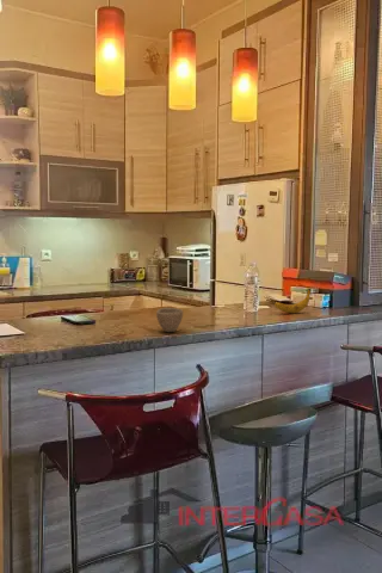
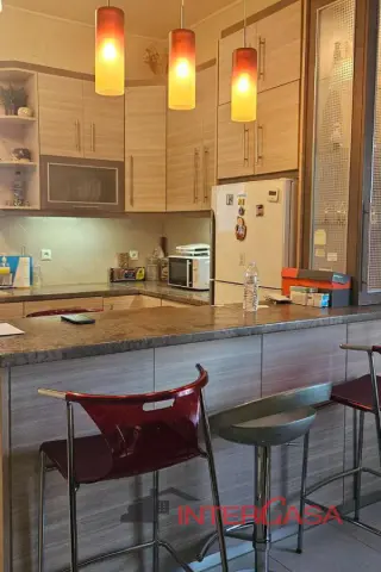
- banana (291, 304)
- cup (167, 319)
